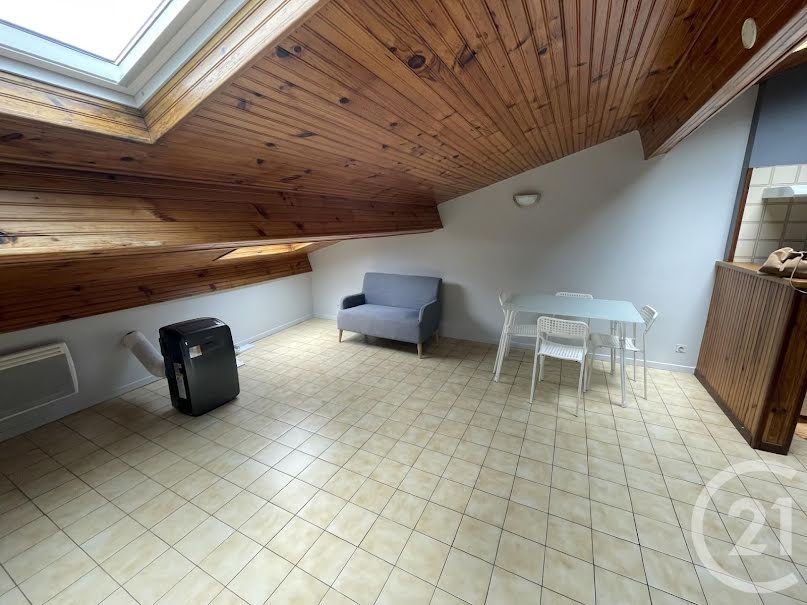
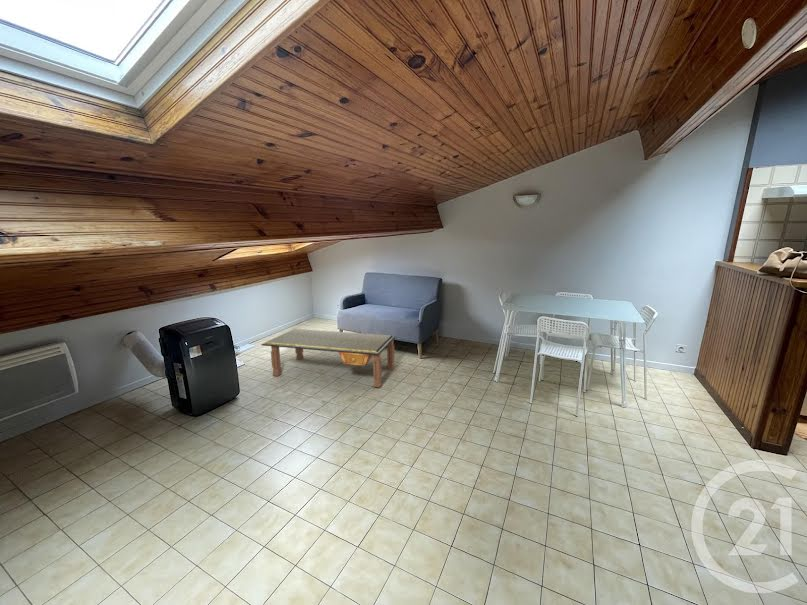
+ coffee table (333, 351)
